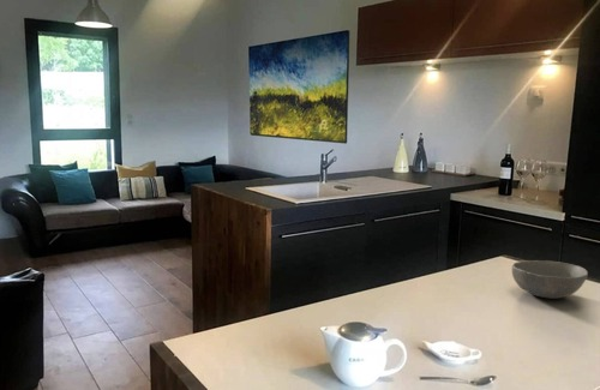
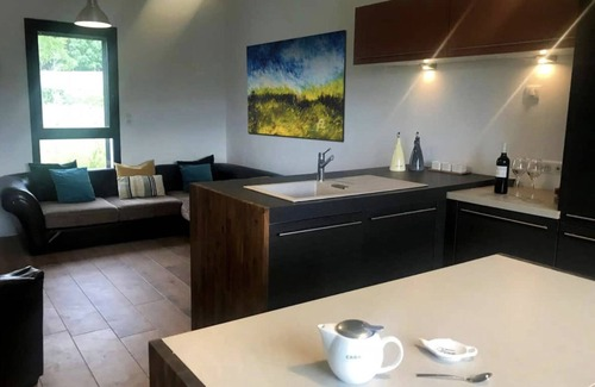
- bowl (547, 281)
